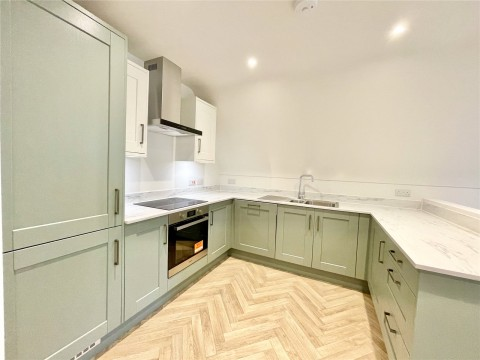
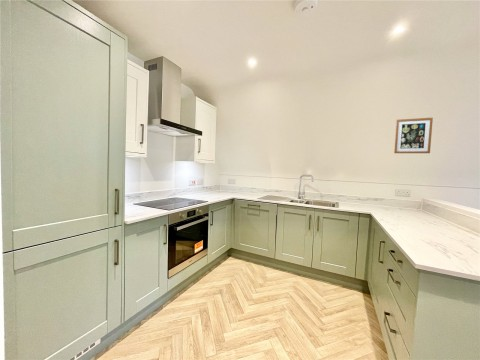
+ wall art (412, 136)
